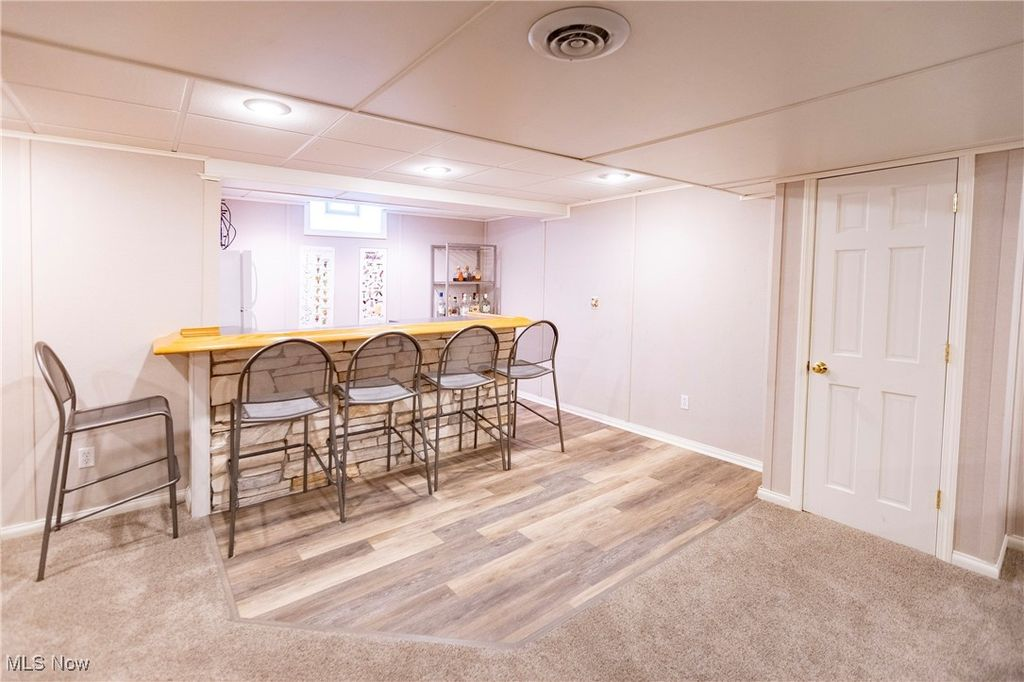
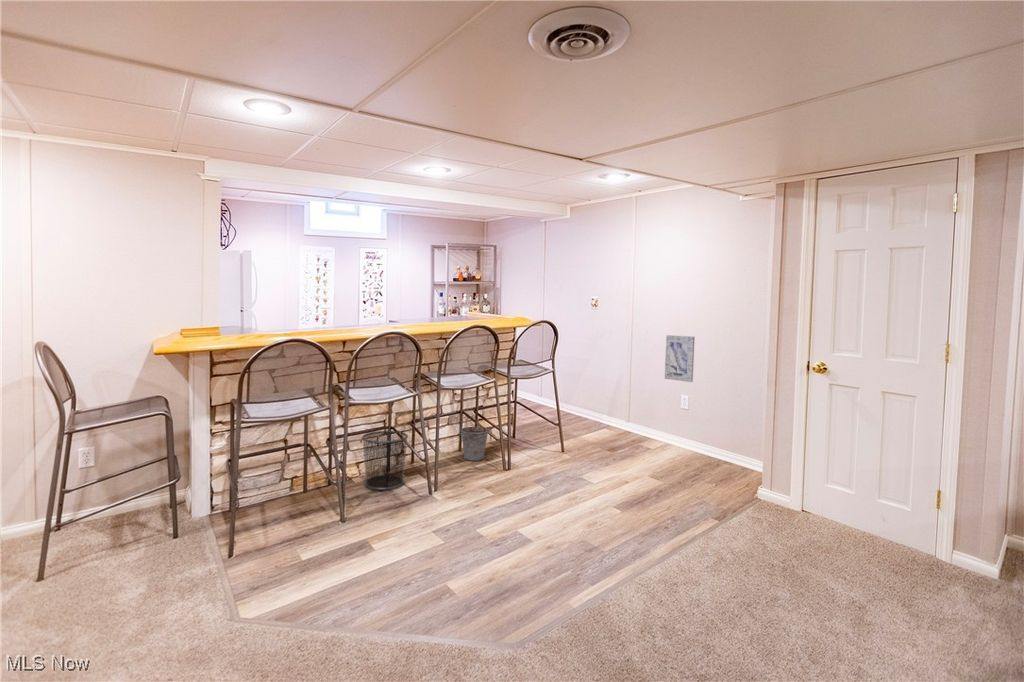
+ bucket (474, 443)
+ wall art (679, 358)
+ waste bin (384, 459)
